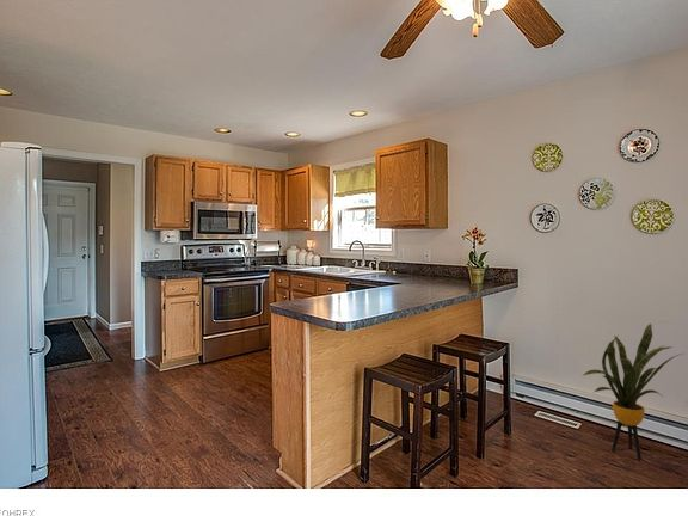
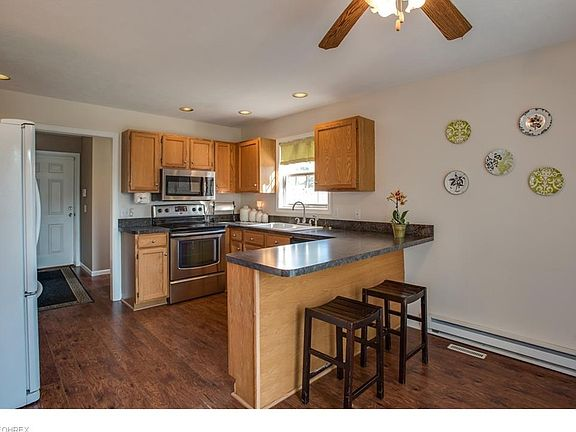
- house plant (637, 392)
